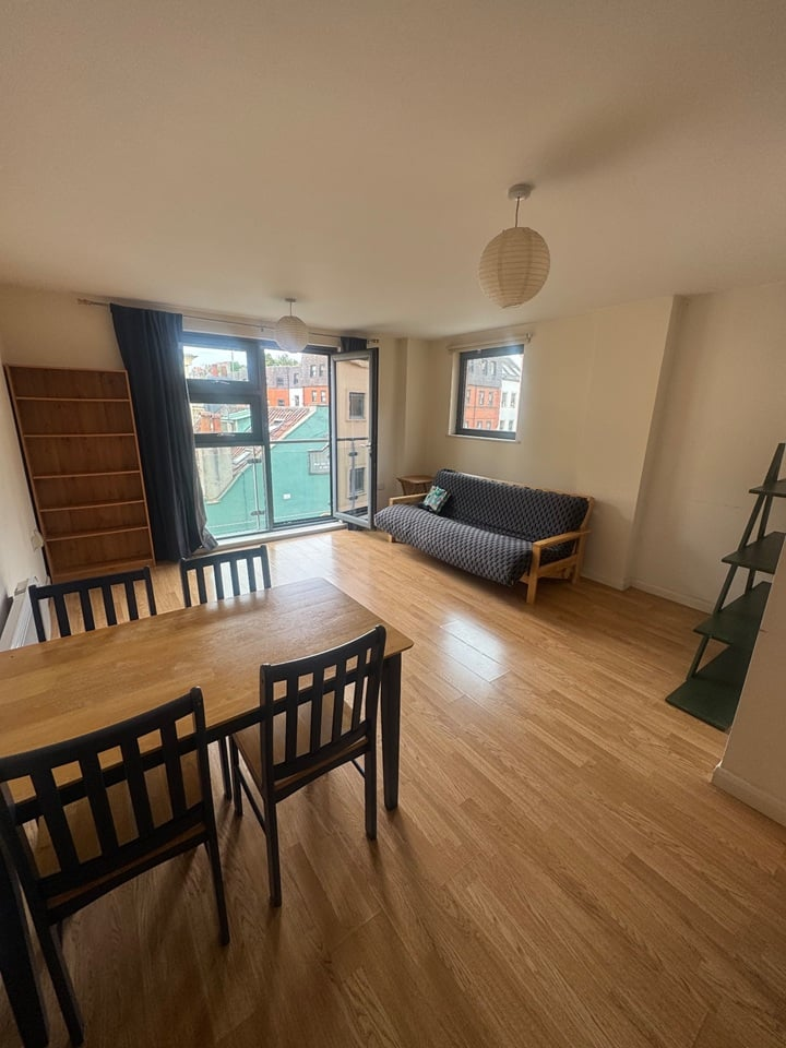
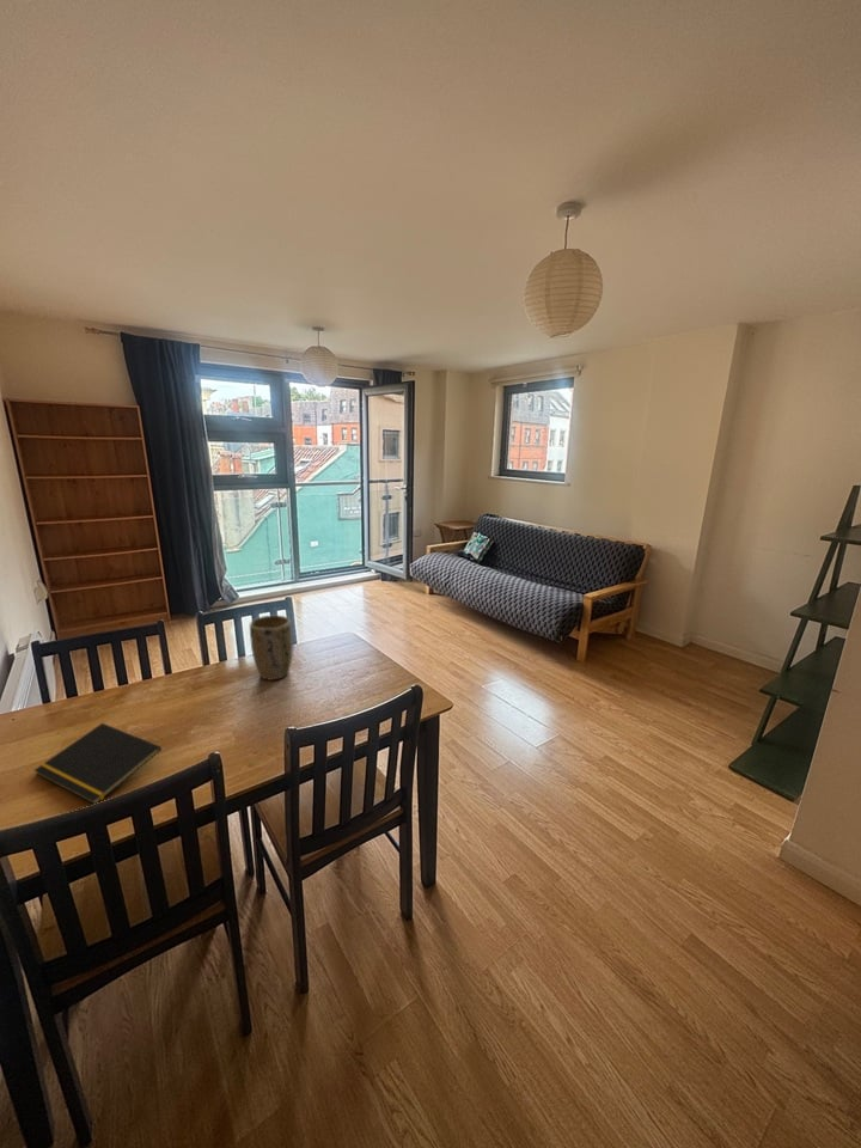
+ plant pot (271, 647)
+ notepad (99, 759)
